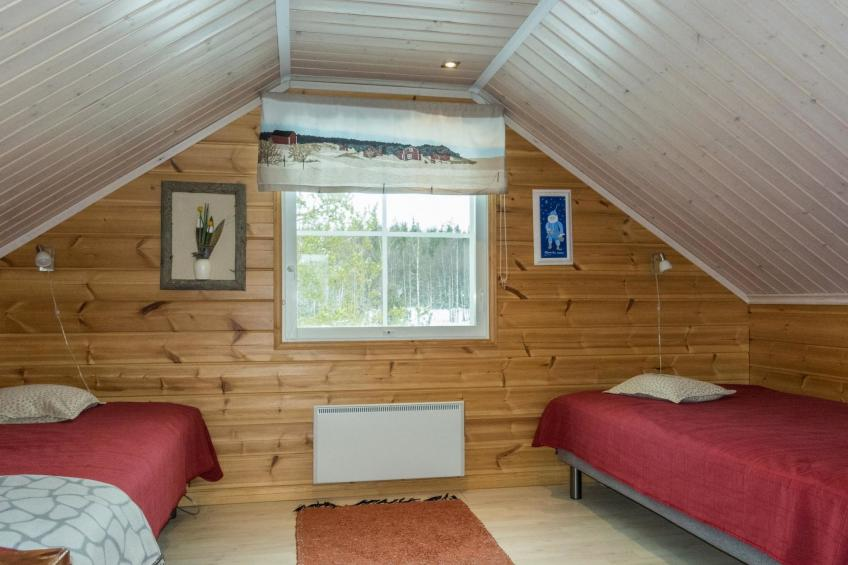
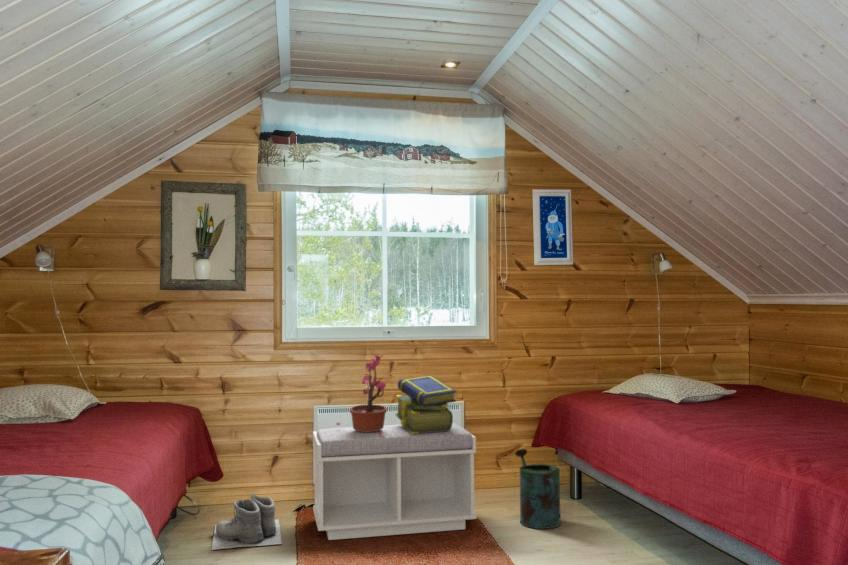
+ bench (392, 476)
+ potted plant (363, 393)
+ stack of books (425, 405)
+ watering can (535, 487)
+ boots (247, 514)
